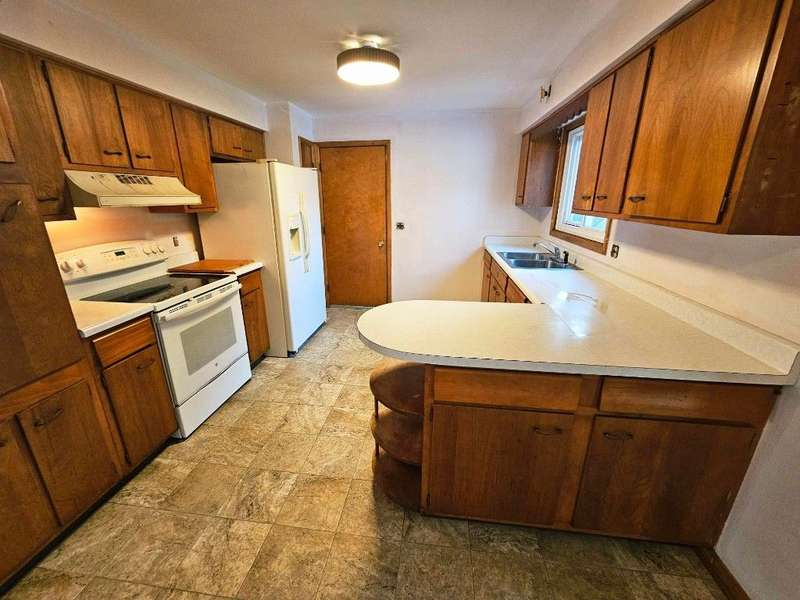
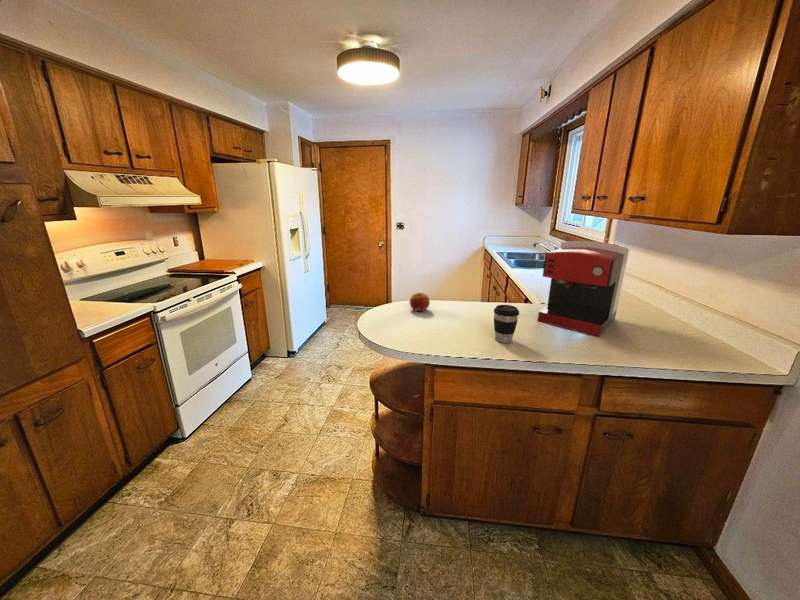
+ coffee maker (579, 284)
+ coffee cup (505, 324)
+ fruit (419, 301)
